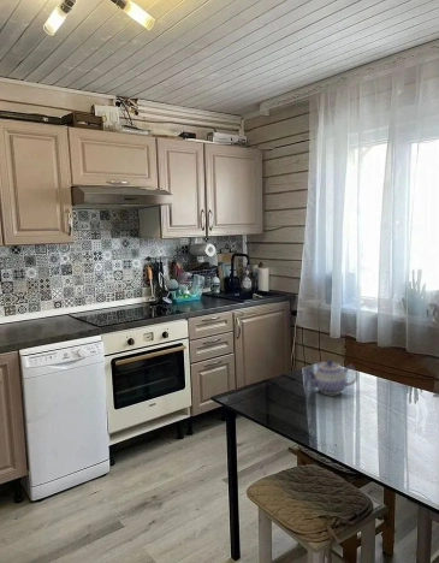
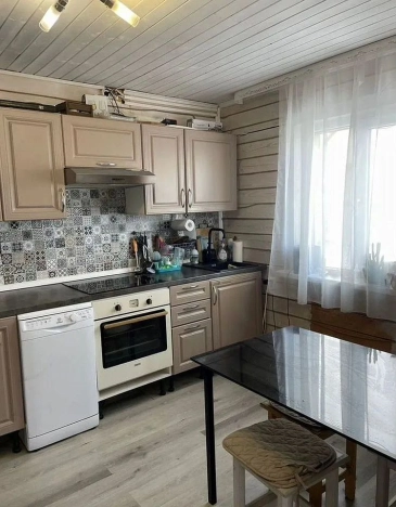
- teapot (330, 375)
